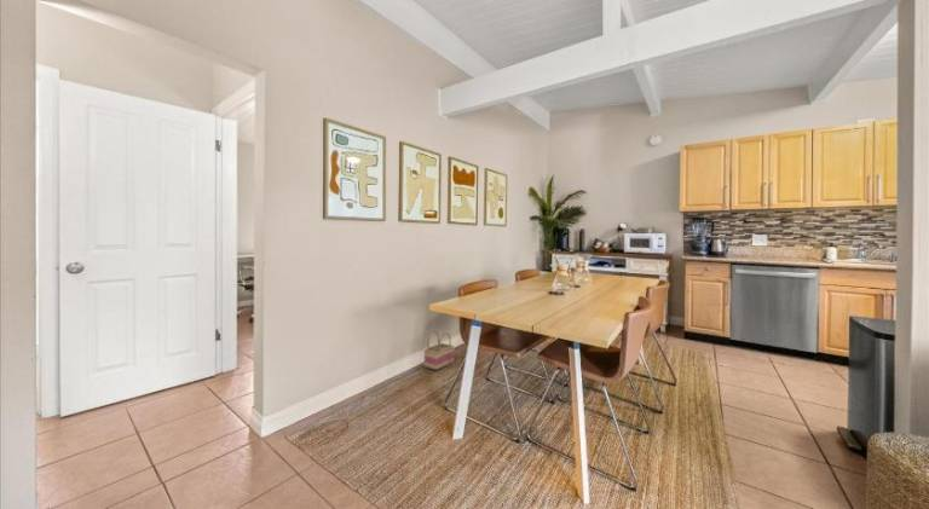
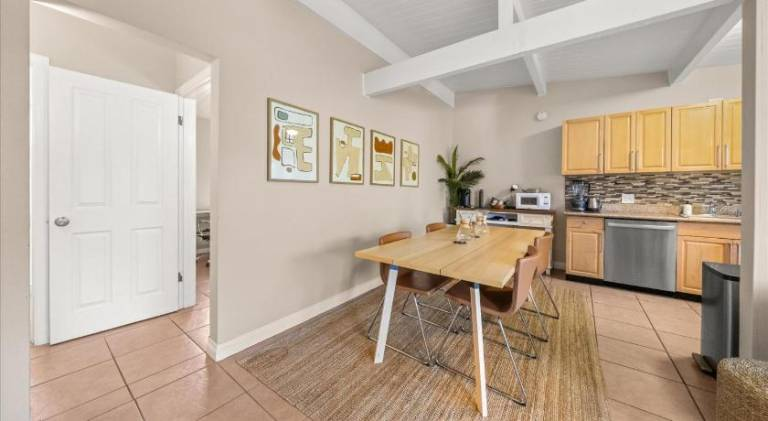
- basket (439, 348)
